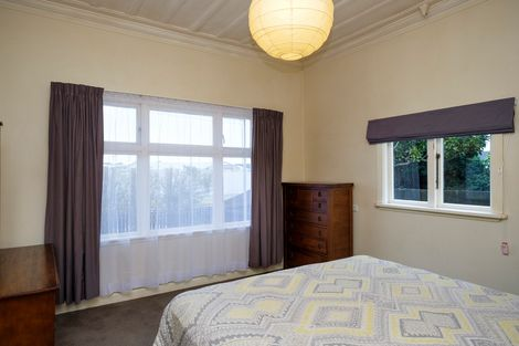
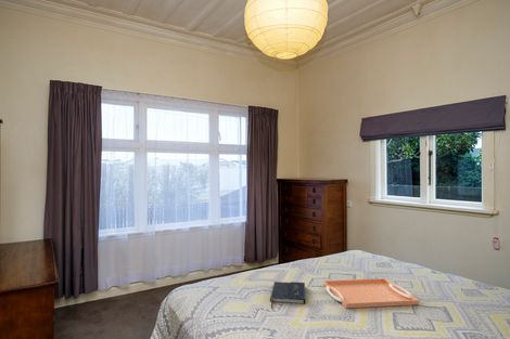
+ serving tray (367, 291)
+ book (288, 295)
